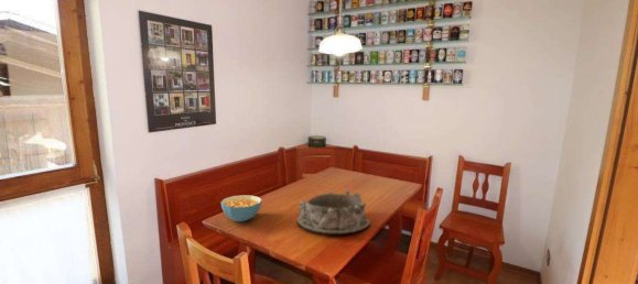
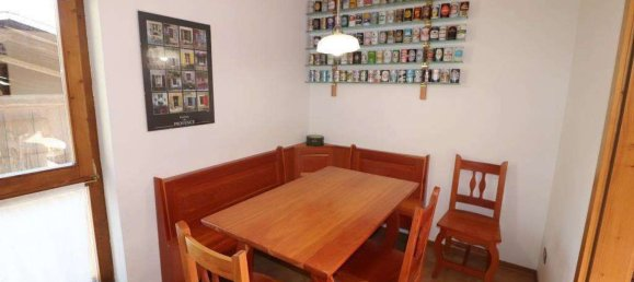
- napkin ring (334, 210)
- cereal bowl (241, 209)
